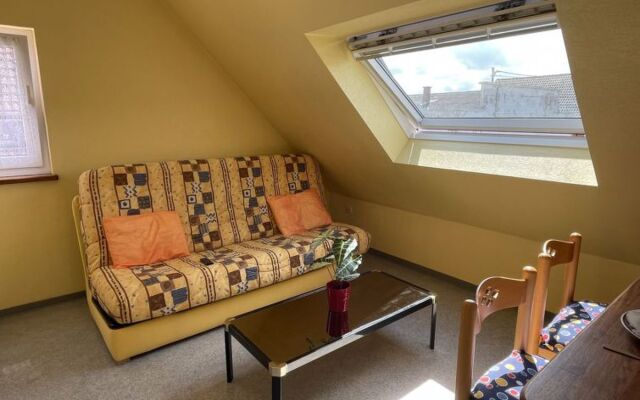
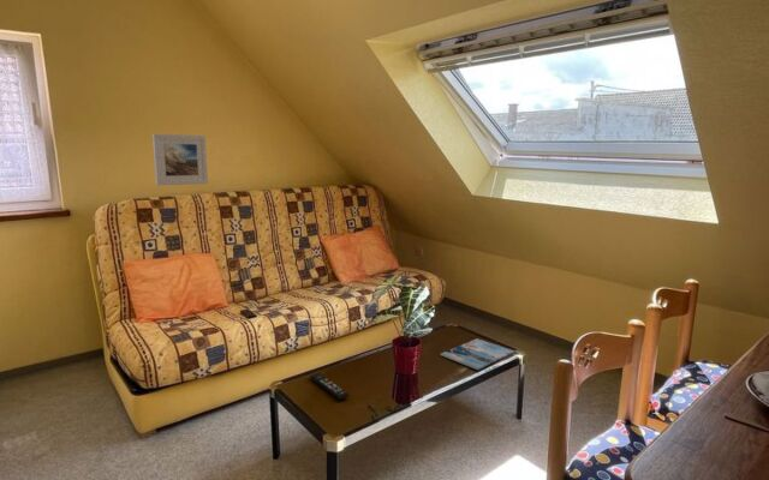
+ remote control (328, 385)
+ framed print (180, 160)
+ magazine (477, 353)
